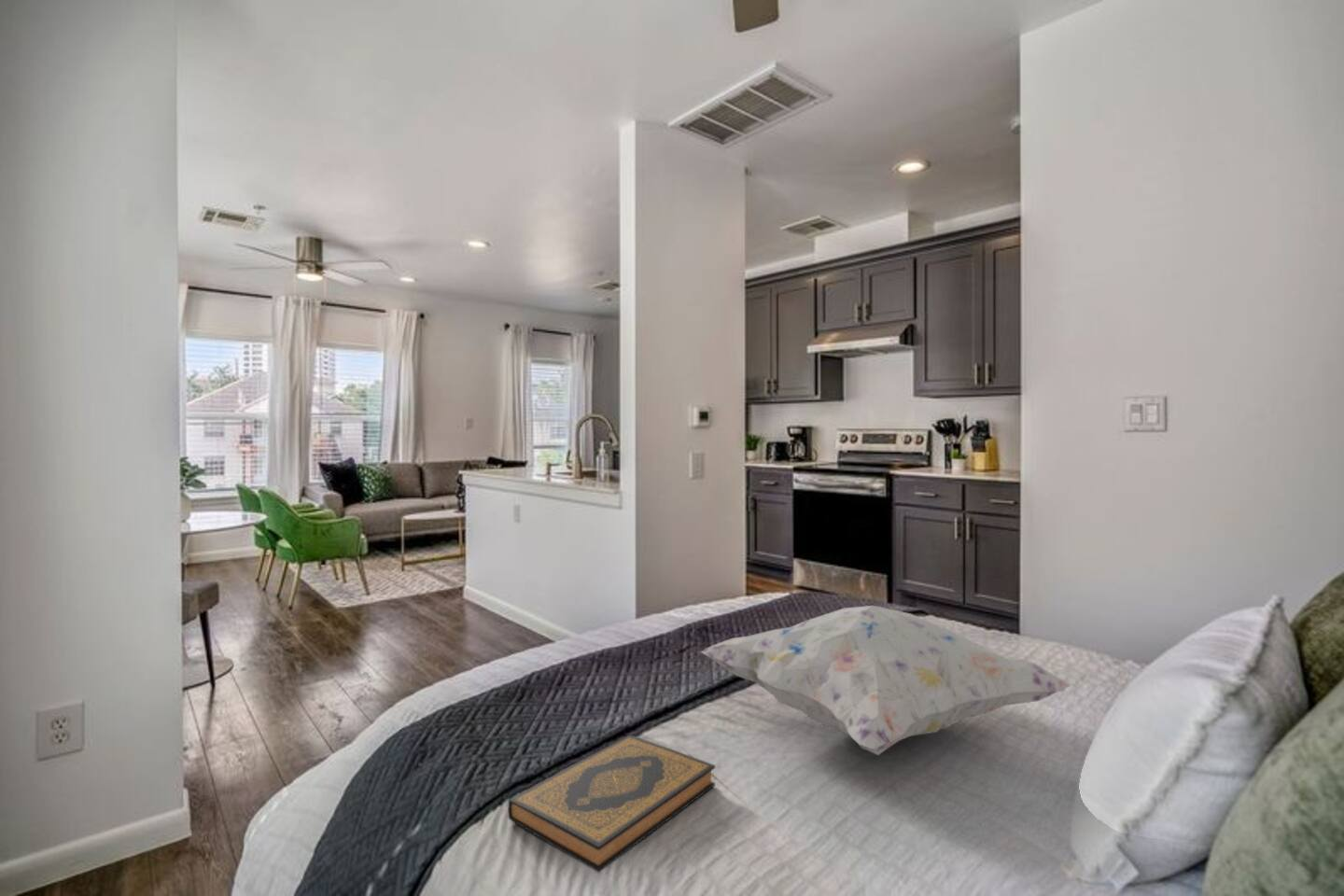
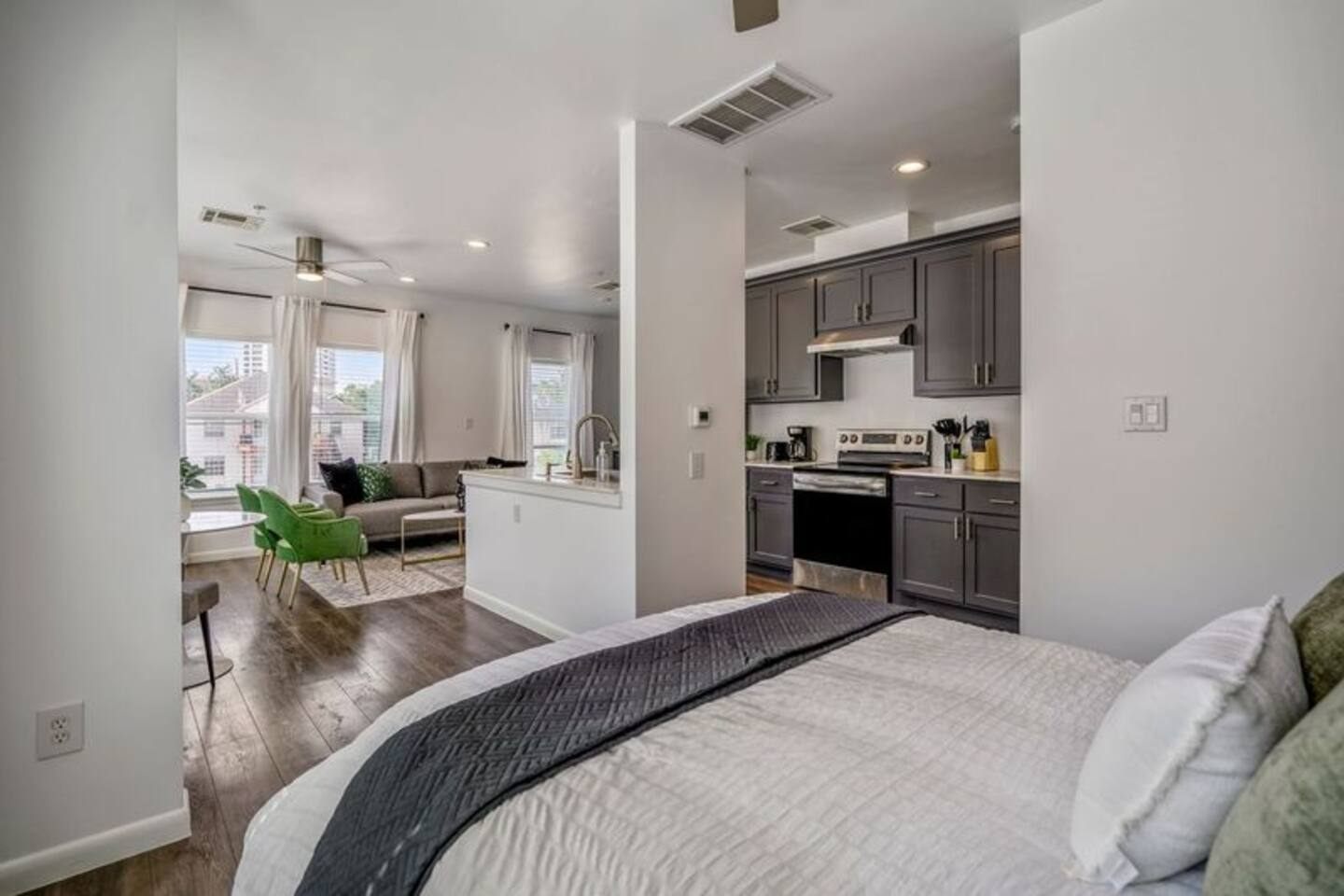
- decorative pillow (875, 667)
- hardback book (616, 791)
